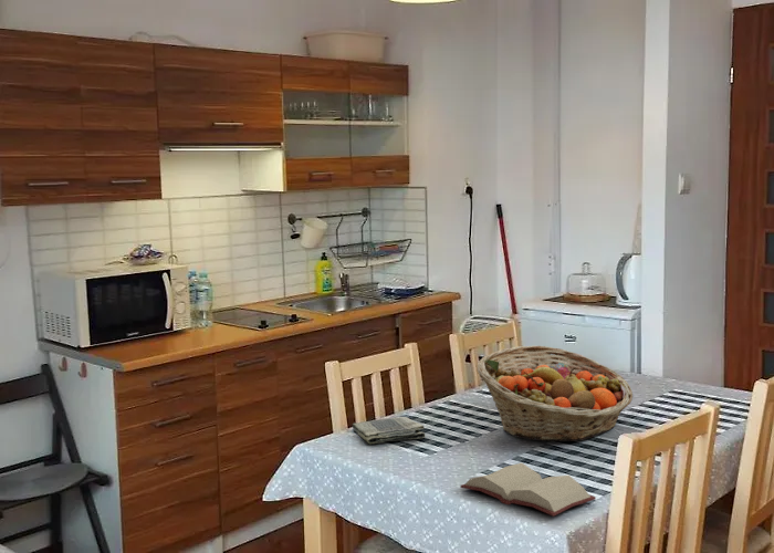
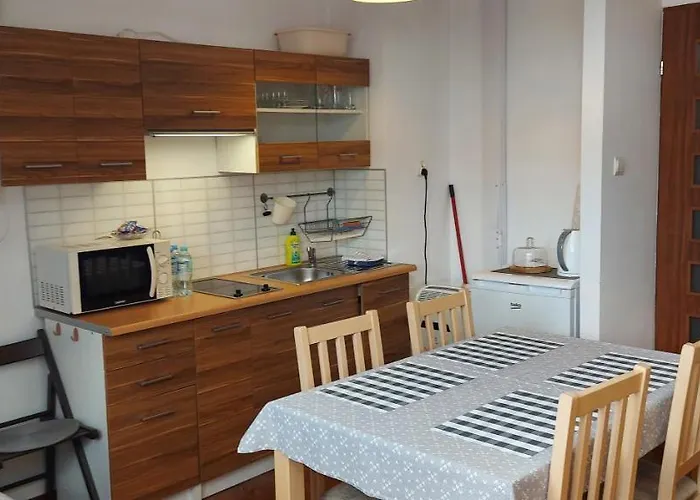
- dish towel (388, 428)
- hardback book (525, 486)
- fruit basket (554, 390)
